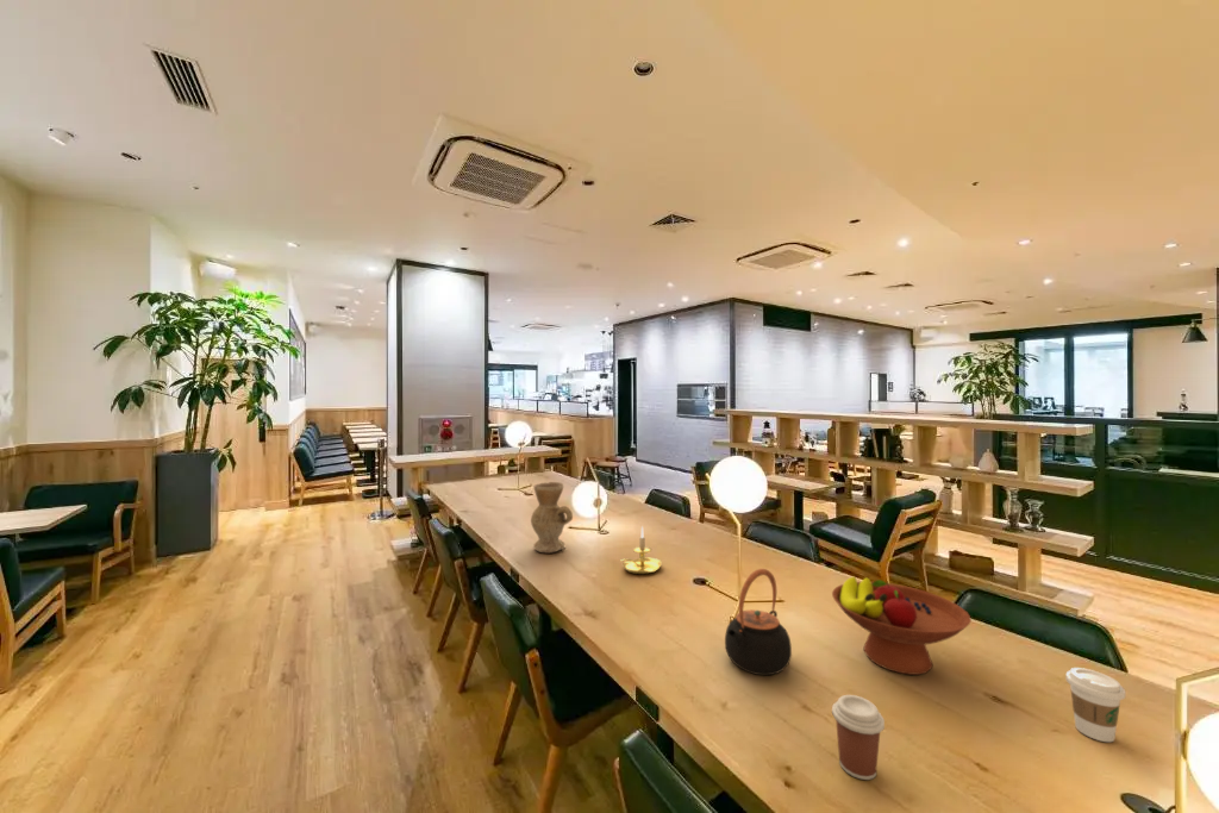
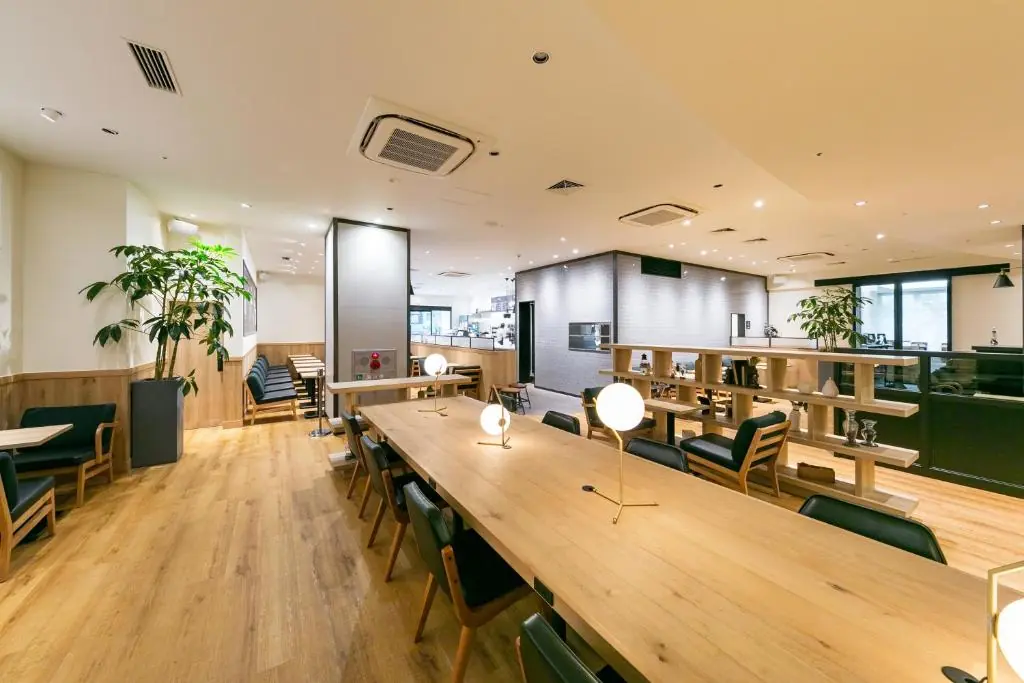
- vase (551, 517)
- candle holder (639, 548)
- coffee cup (857, 736)
- coffee cup (1094, 703)
- teapot (754, 618)
- fruit bowl (896, 620)
